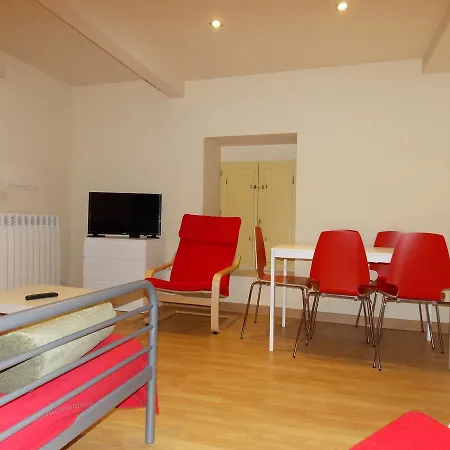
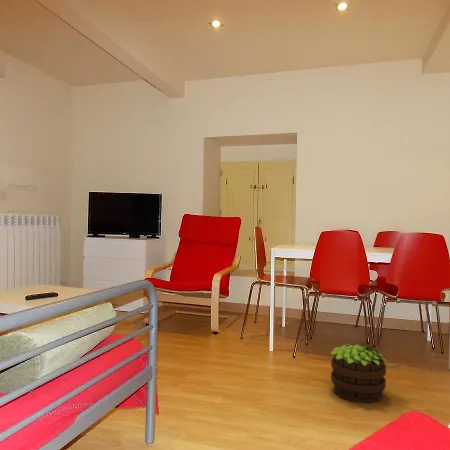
+ potted plant (358, 369)
